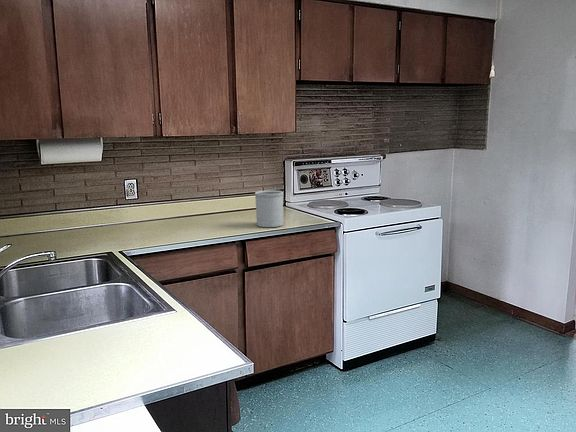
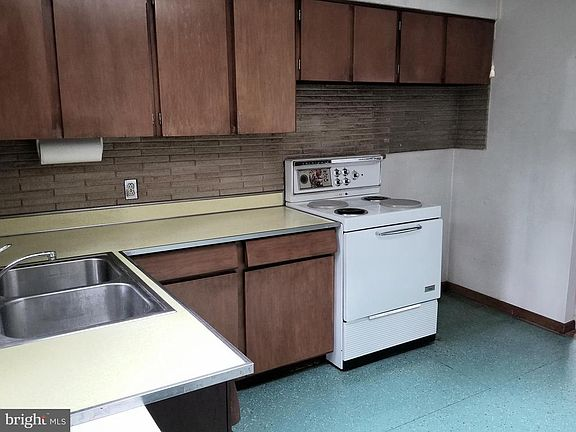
- utensil holder (269, 208)
